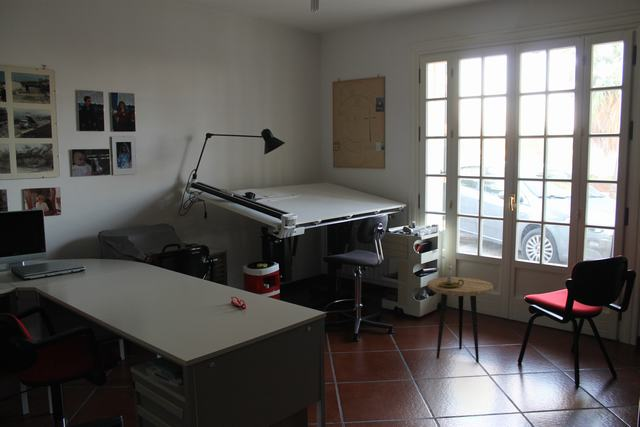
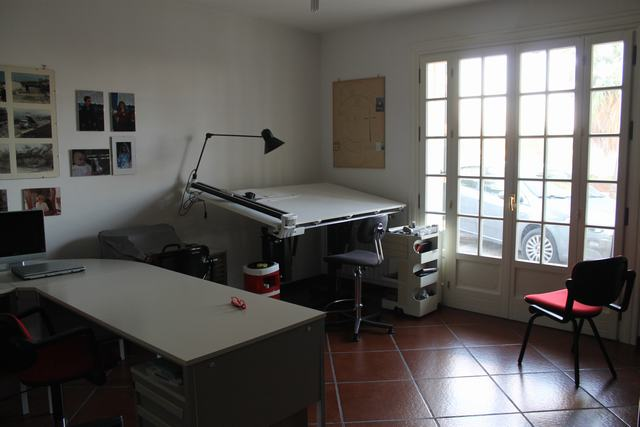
- side table (459, 320)
- candle holder (449, 272)
